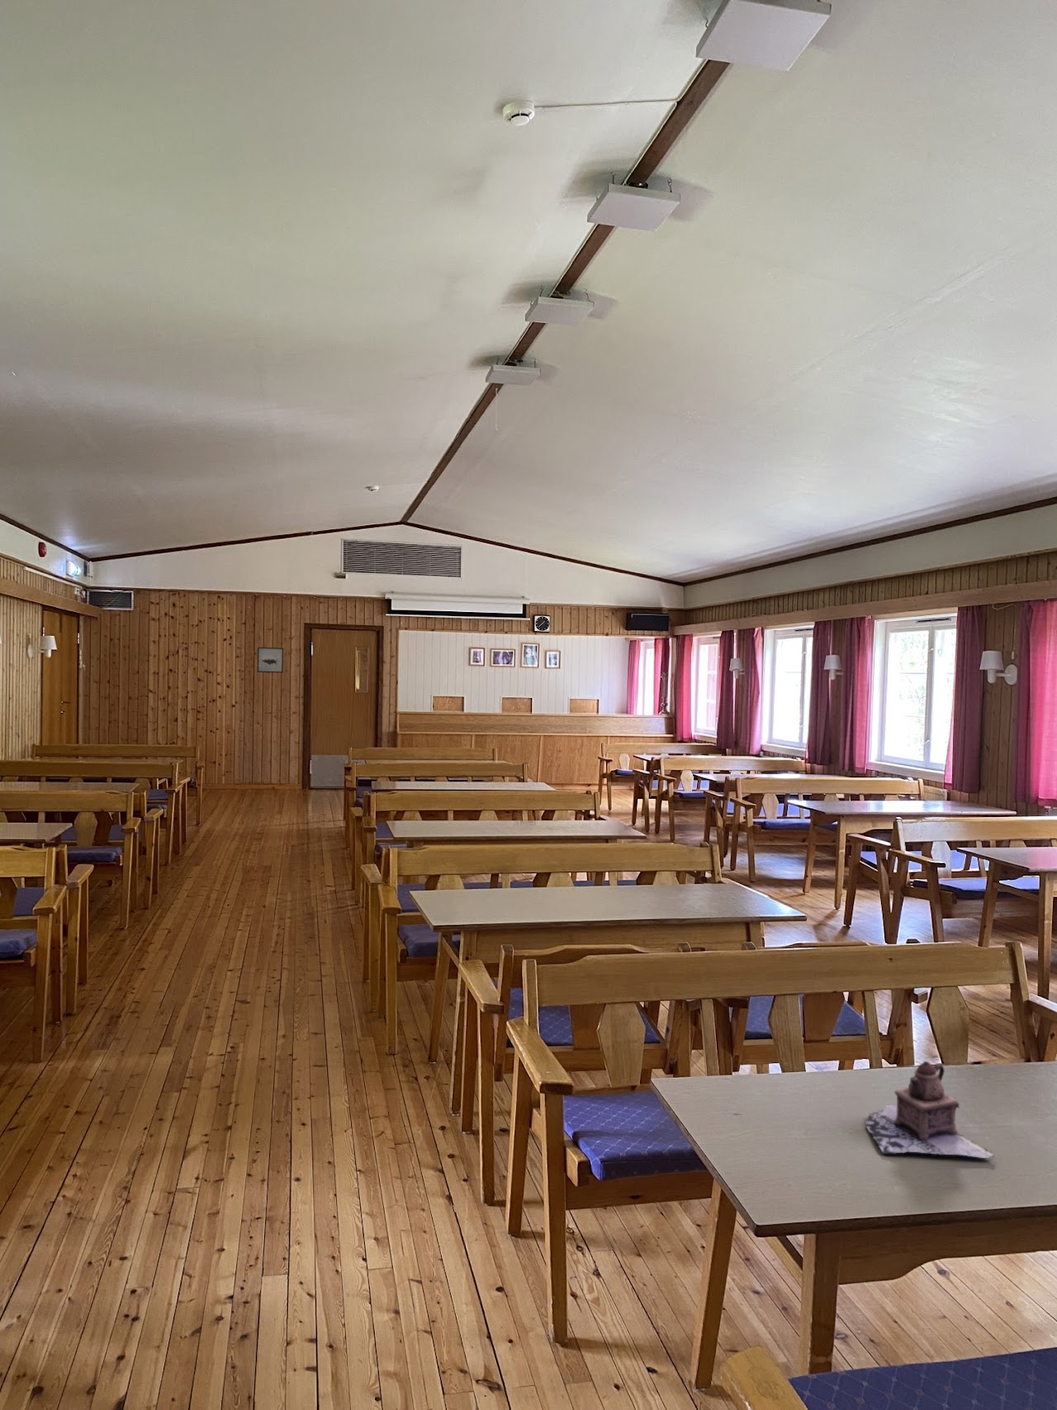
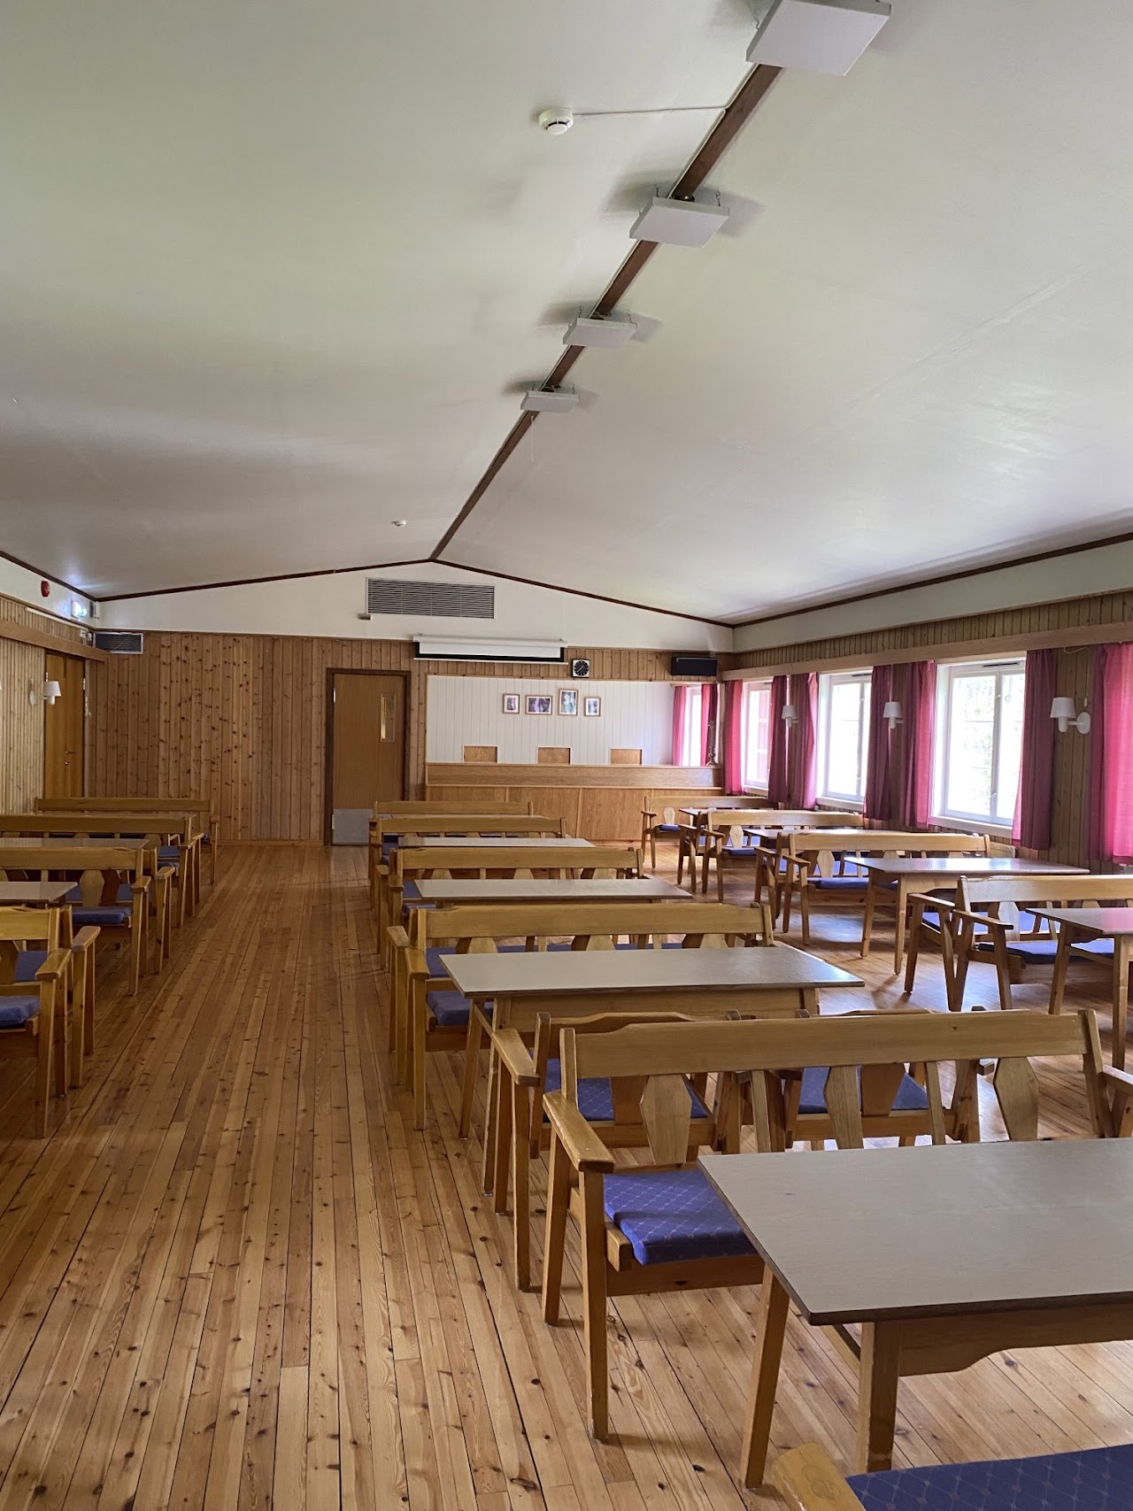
- wall art (270, 659)
- teapot (920, 1097)
